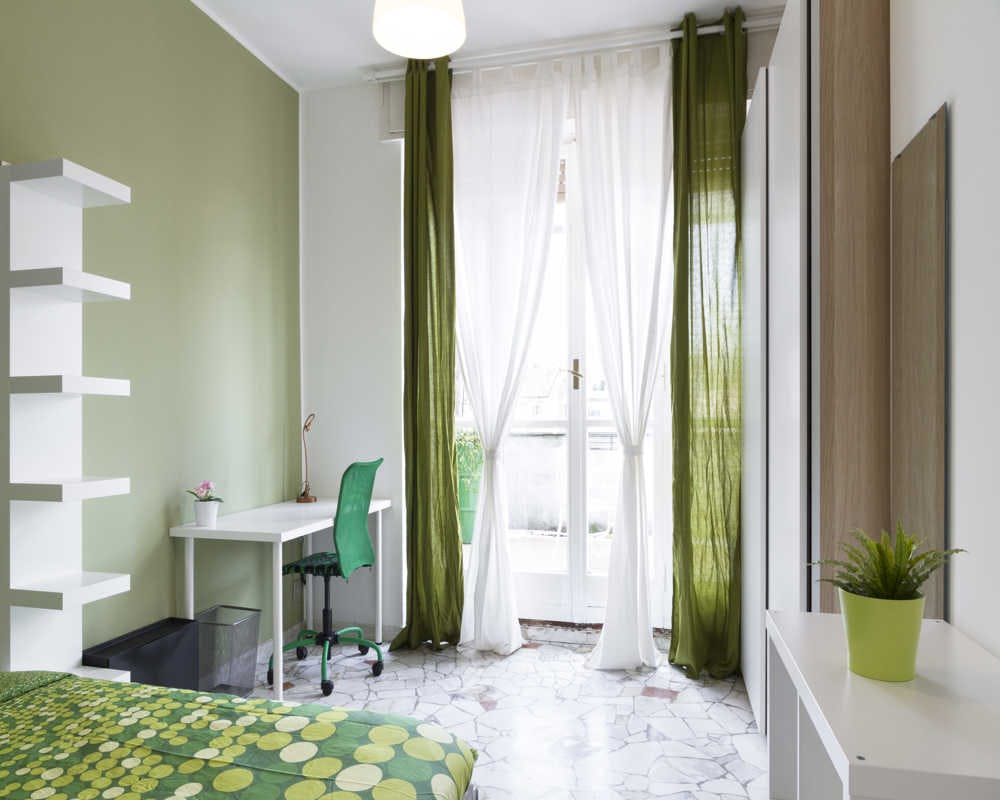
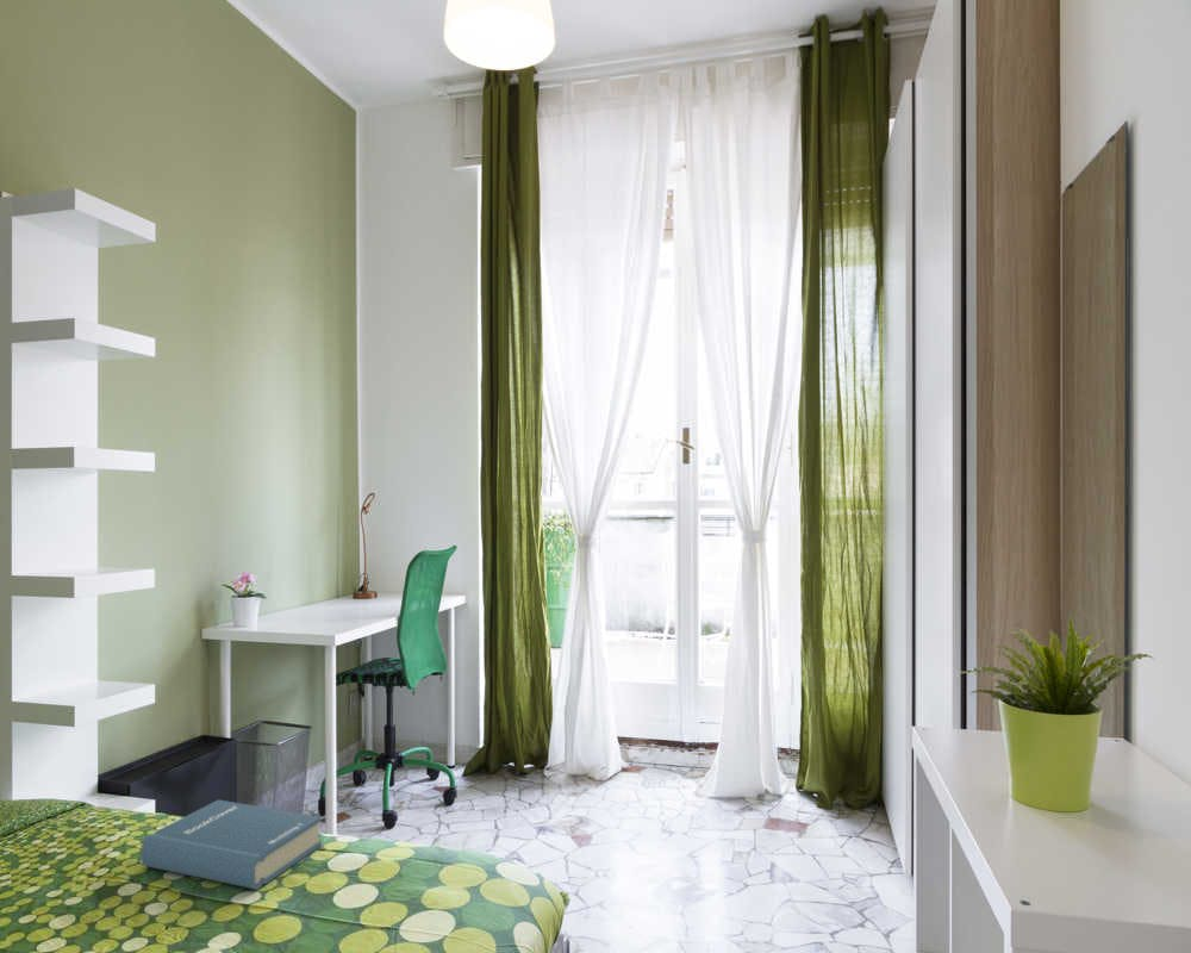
+ hardback book (233, 842)
